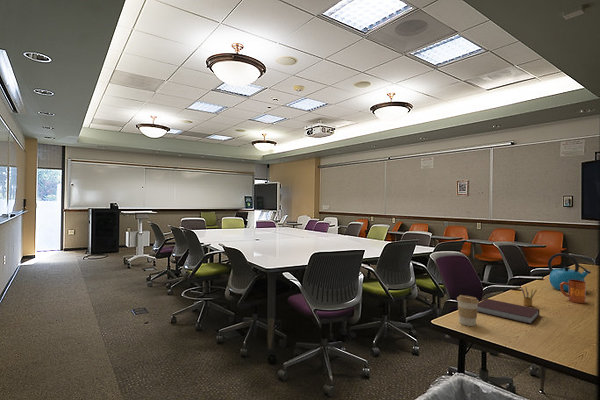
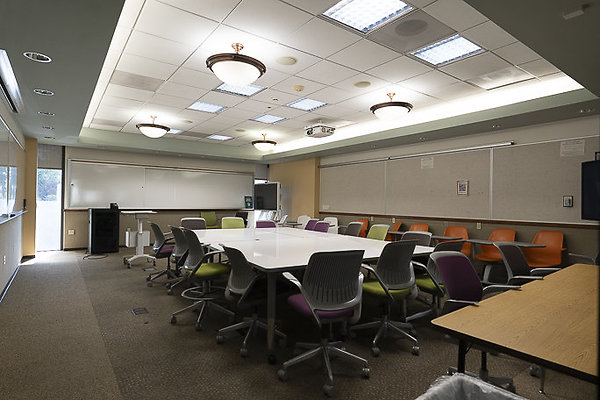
- coffee cup (467, 309)
- notebook (506, 310)
- kettle (568, 272)
- pencil box (527, 296)
- mug (572, 290)
